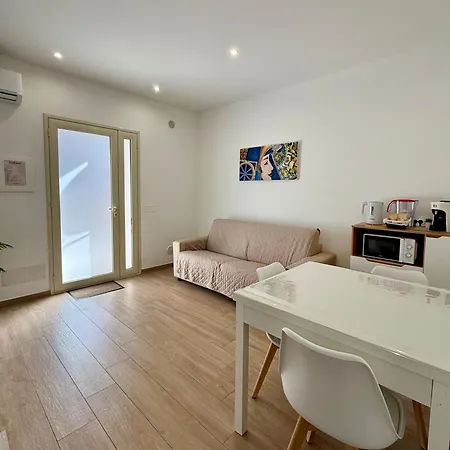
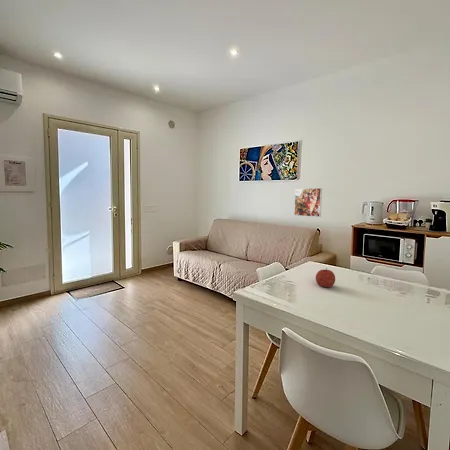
+ fruit (325, 276)
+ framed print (307, 202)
